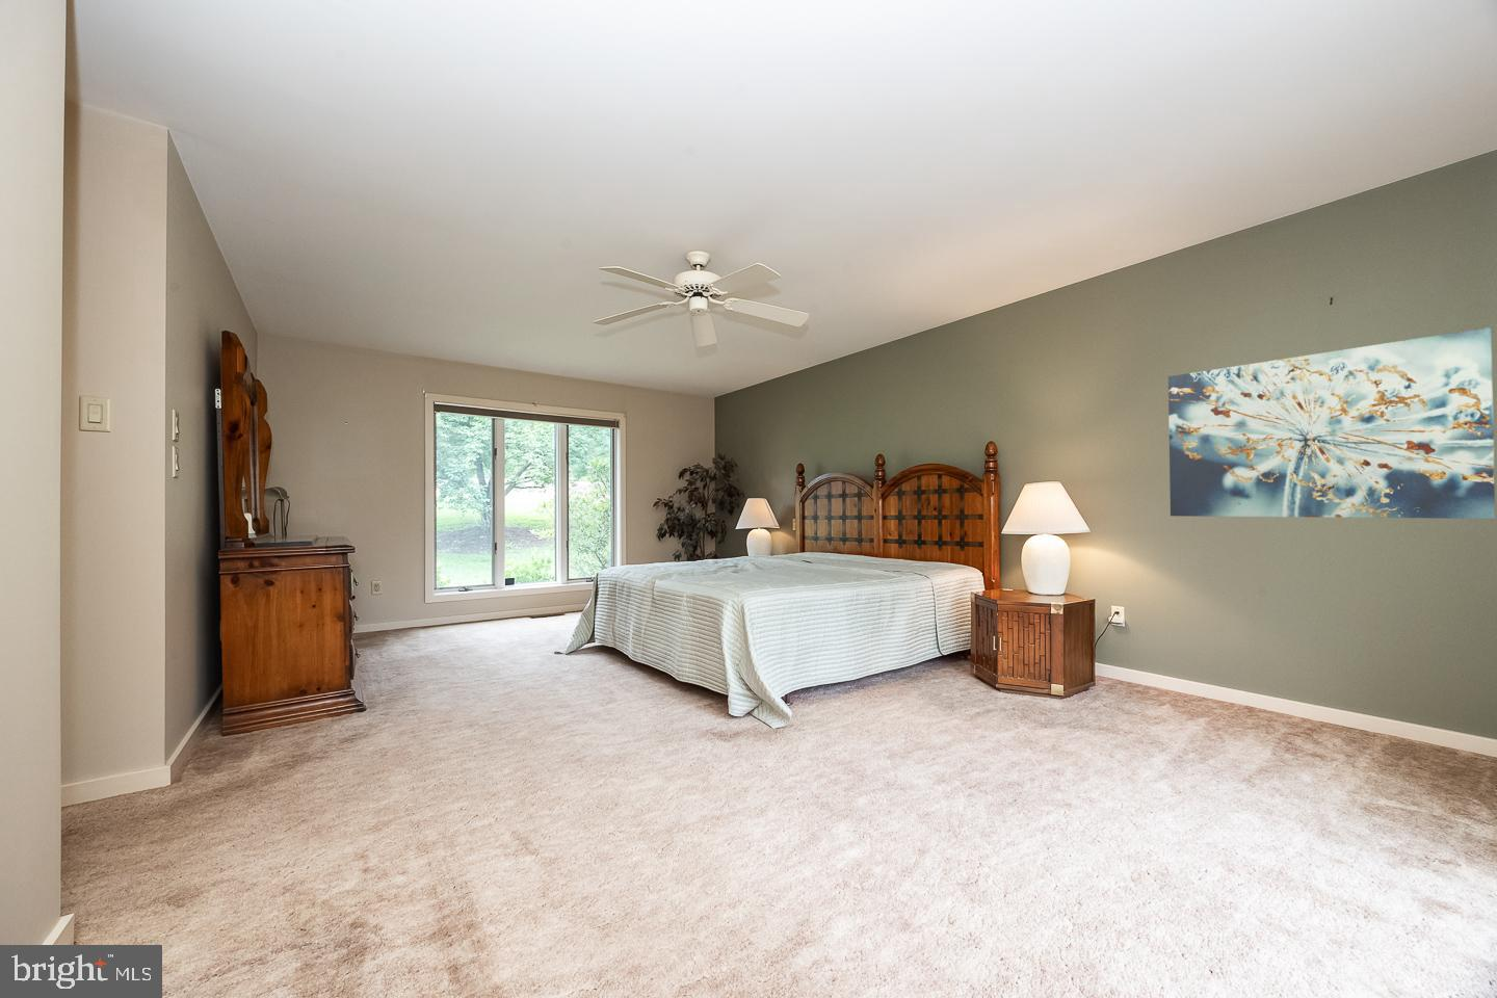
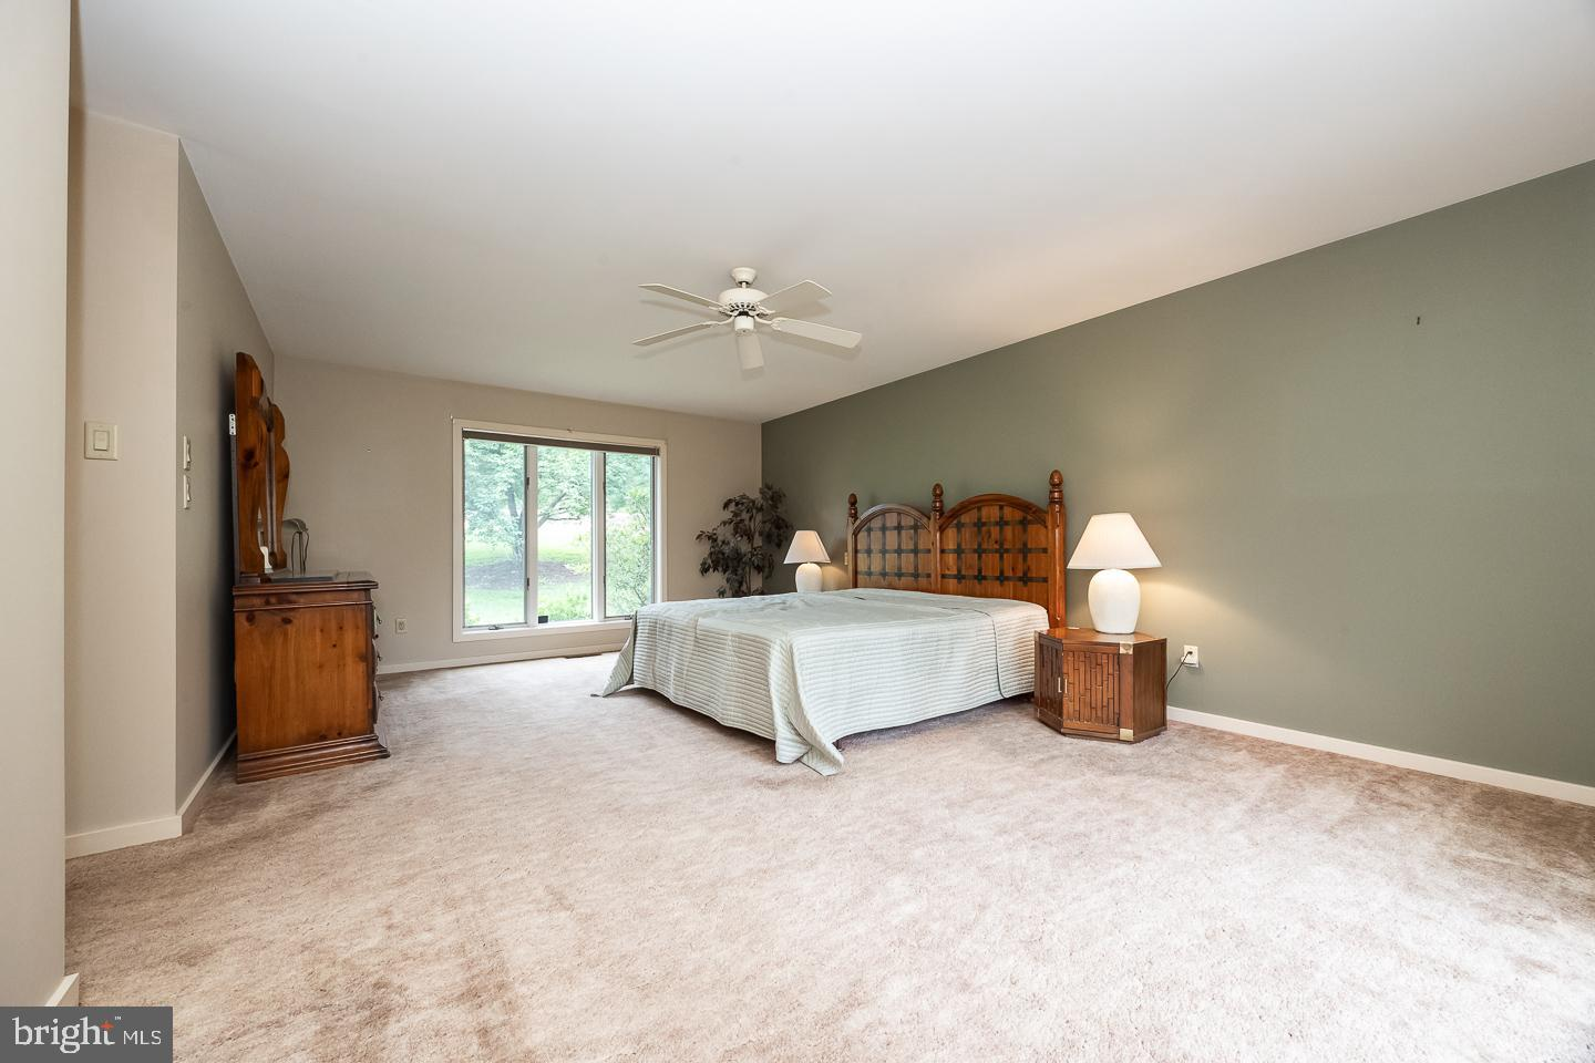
- wall art (1305, 436)
